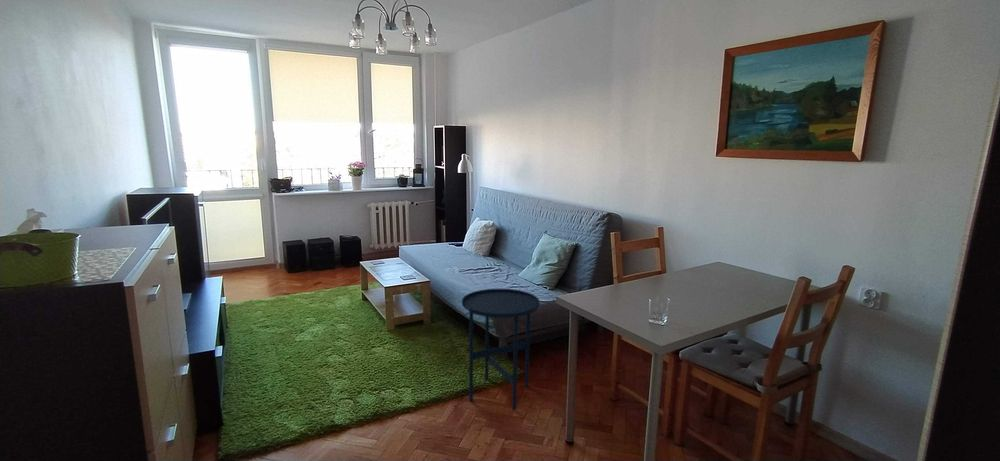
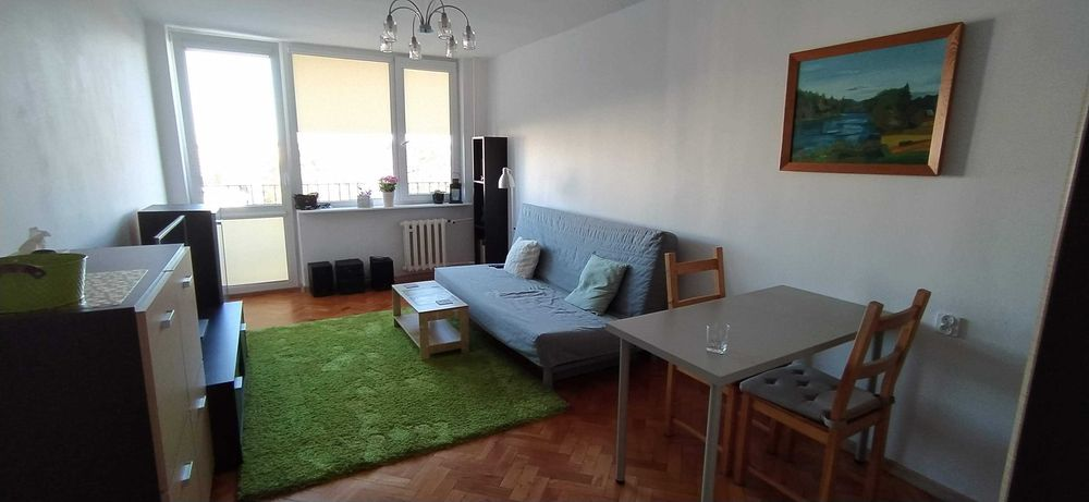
- side table (500, 347)
